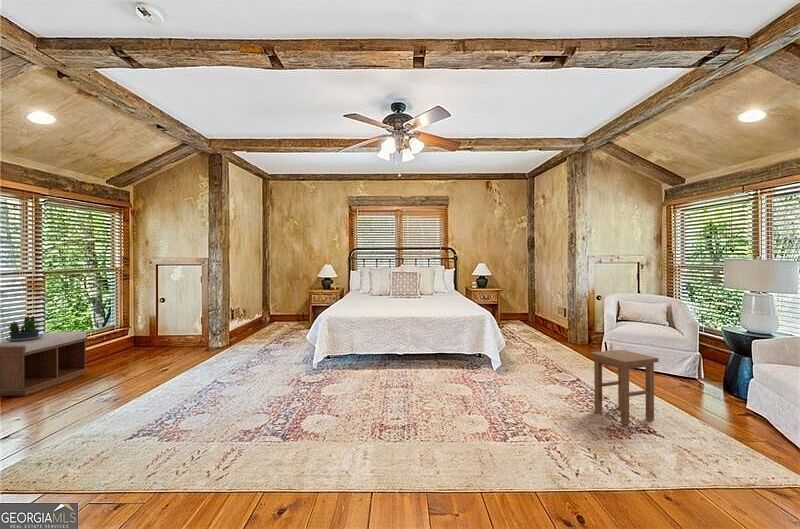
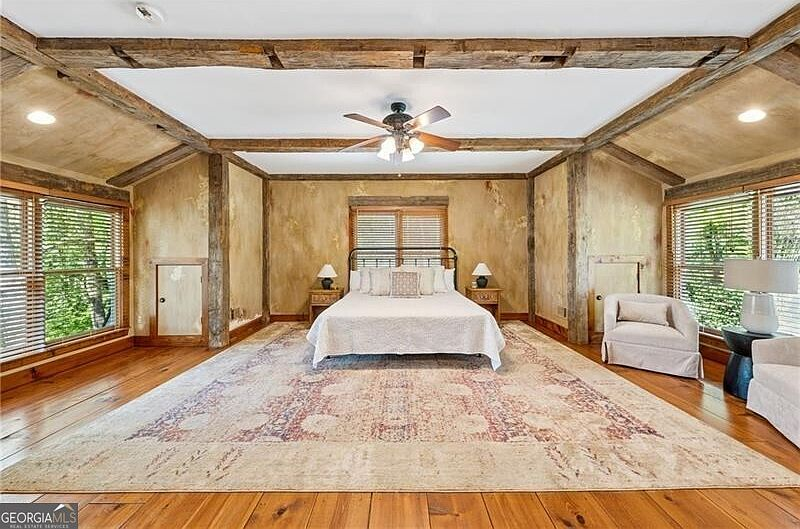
- potted plant (27, 328)
- bench (40, 360)
- stool (623, 385)
